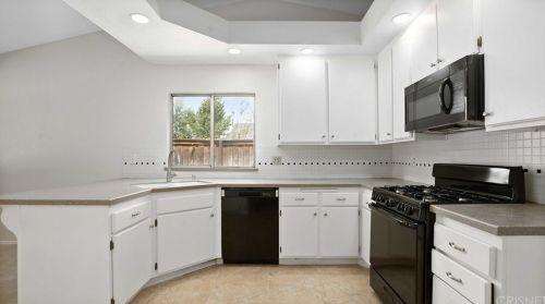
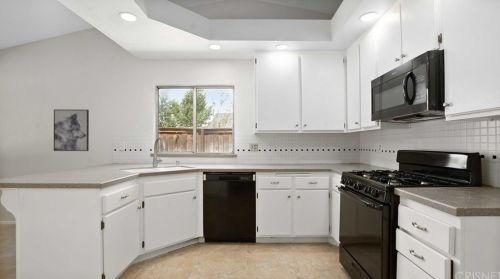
+ wall art (71, 130)
